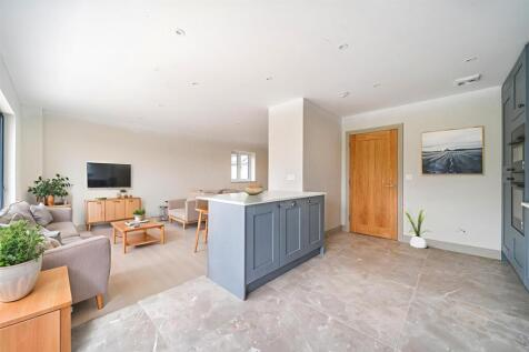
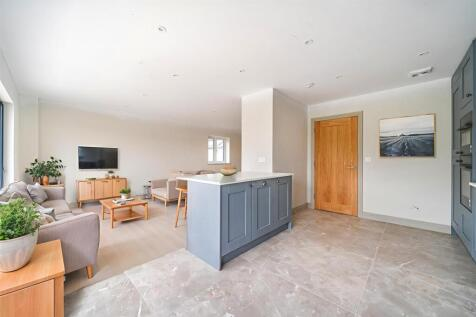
- house plant (415, 225)
